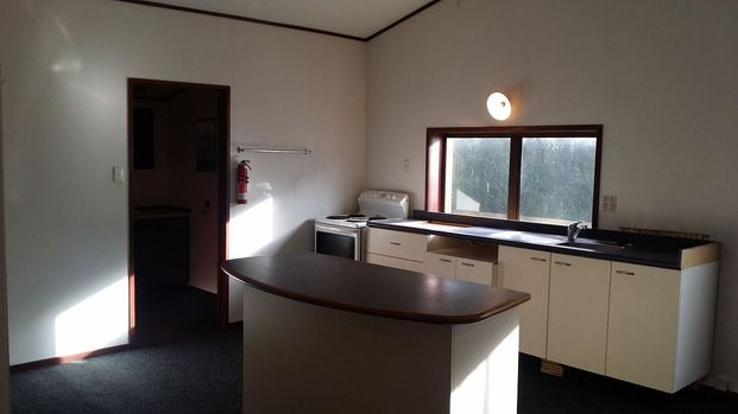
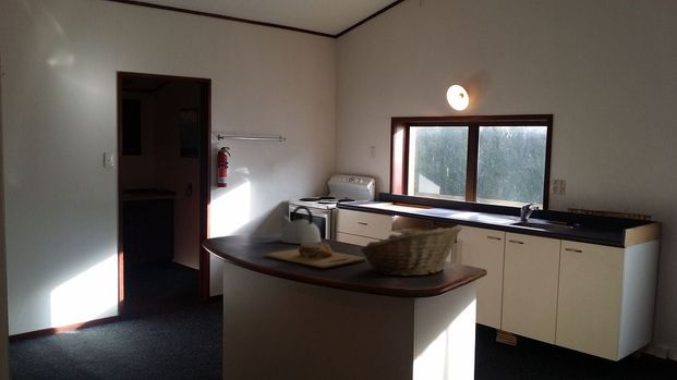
+ cutting board (315, 249)
+ kettle (299, 222)
+ fruit basket (412, 246)
